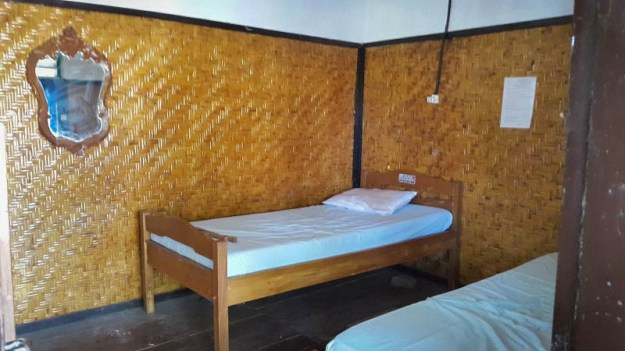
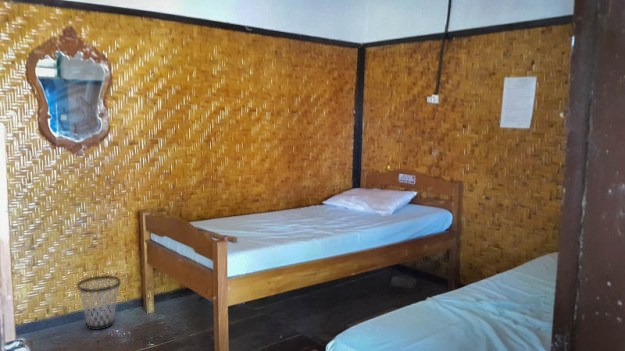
+ wastebasket (99, 303)
